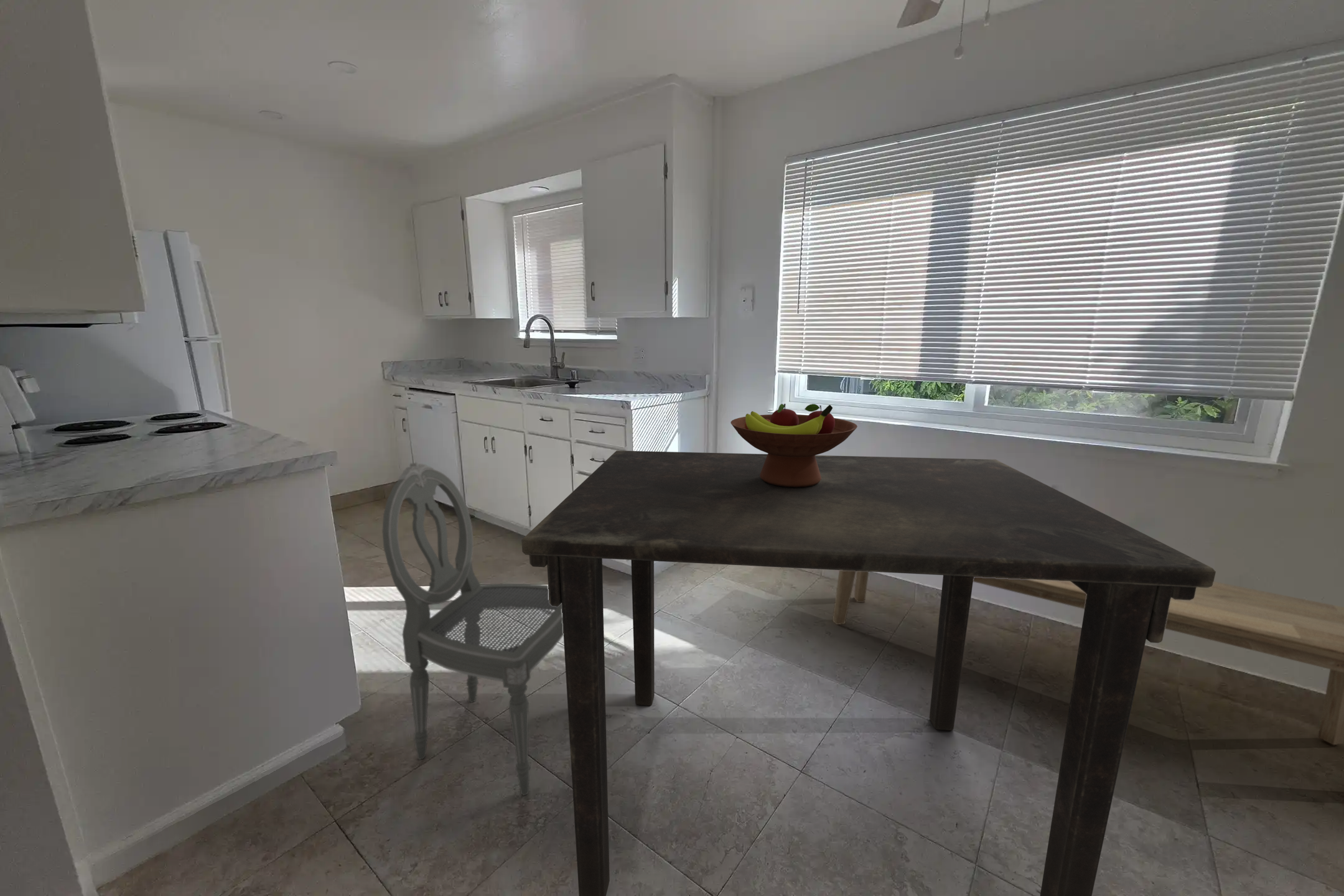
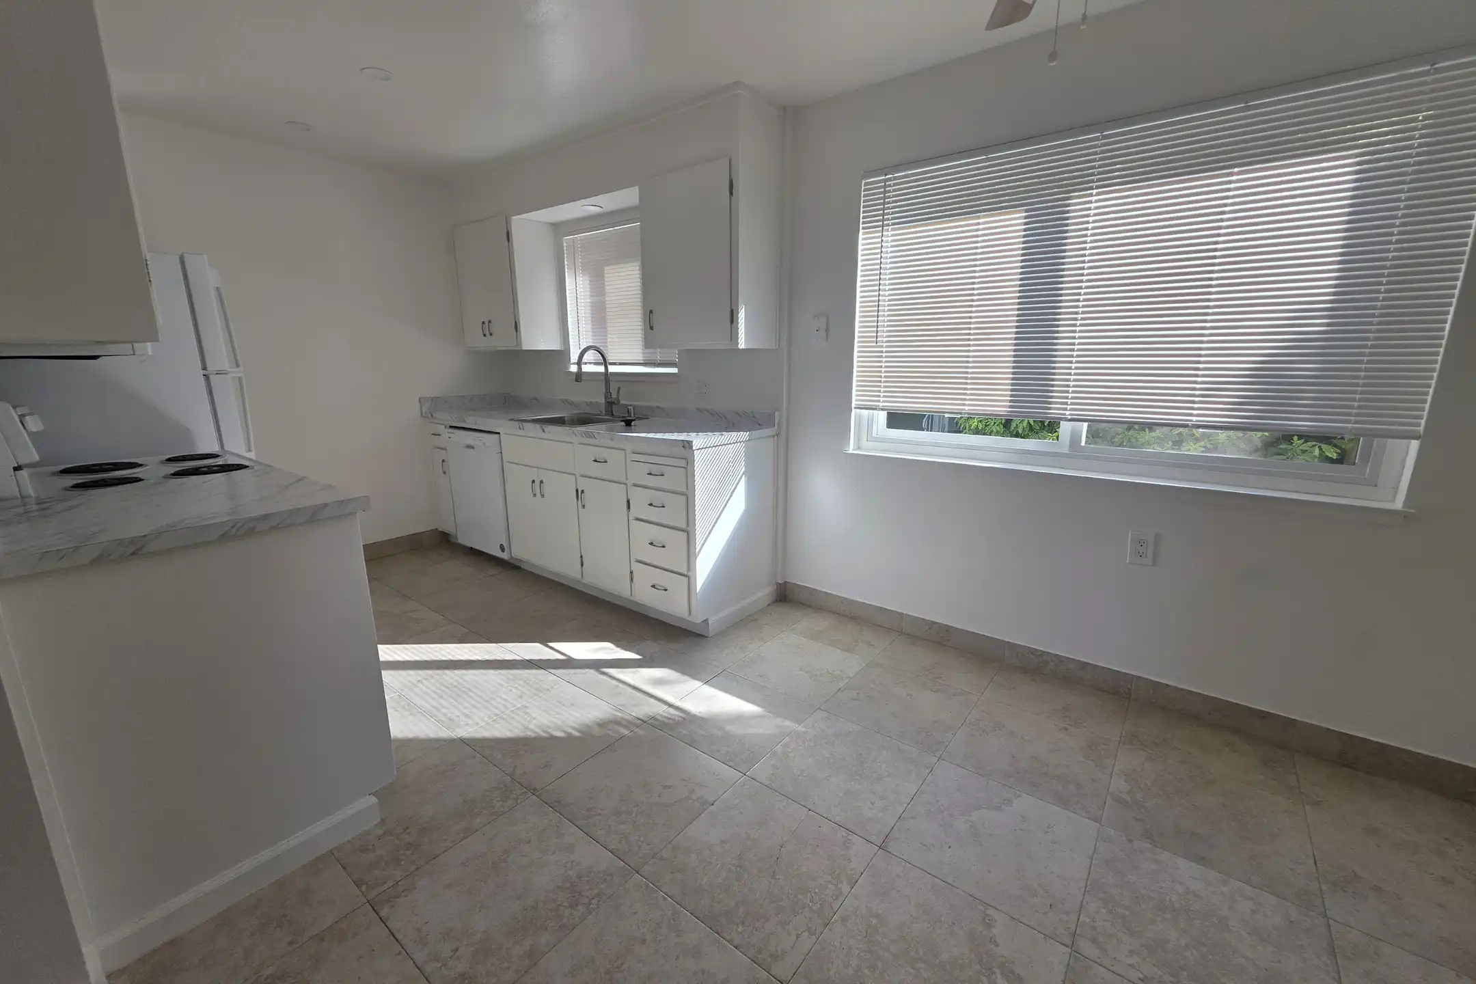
- fruit bowl (791, 440)
- dining table (805, 568)
- dining chair (490, 609)
- bench (1055, 602)
